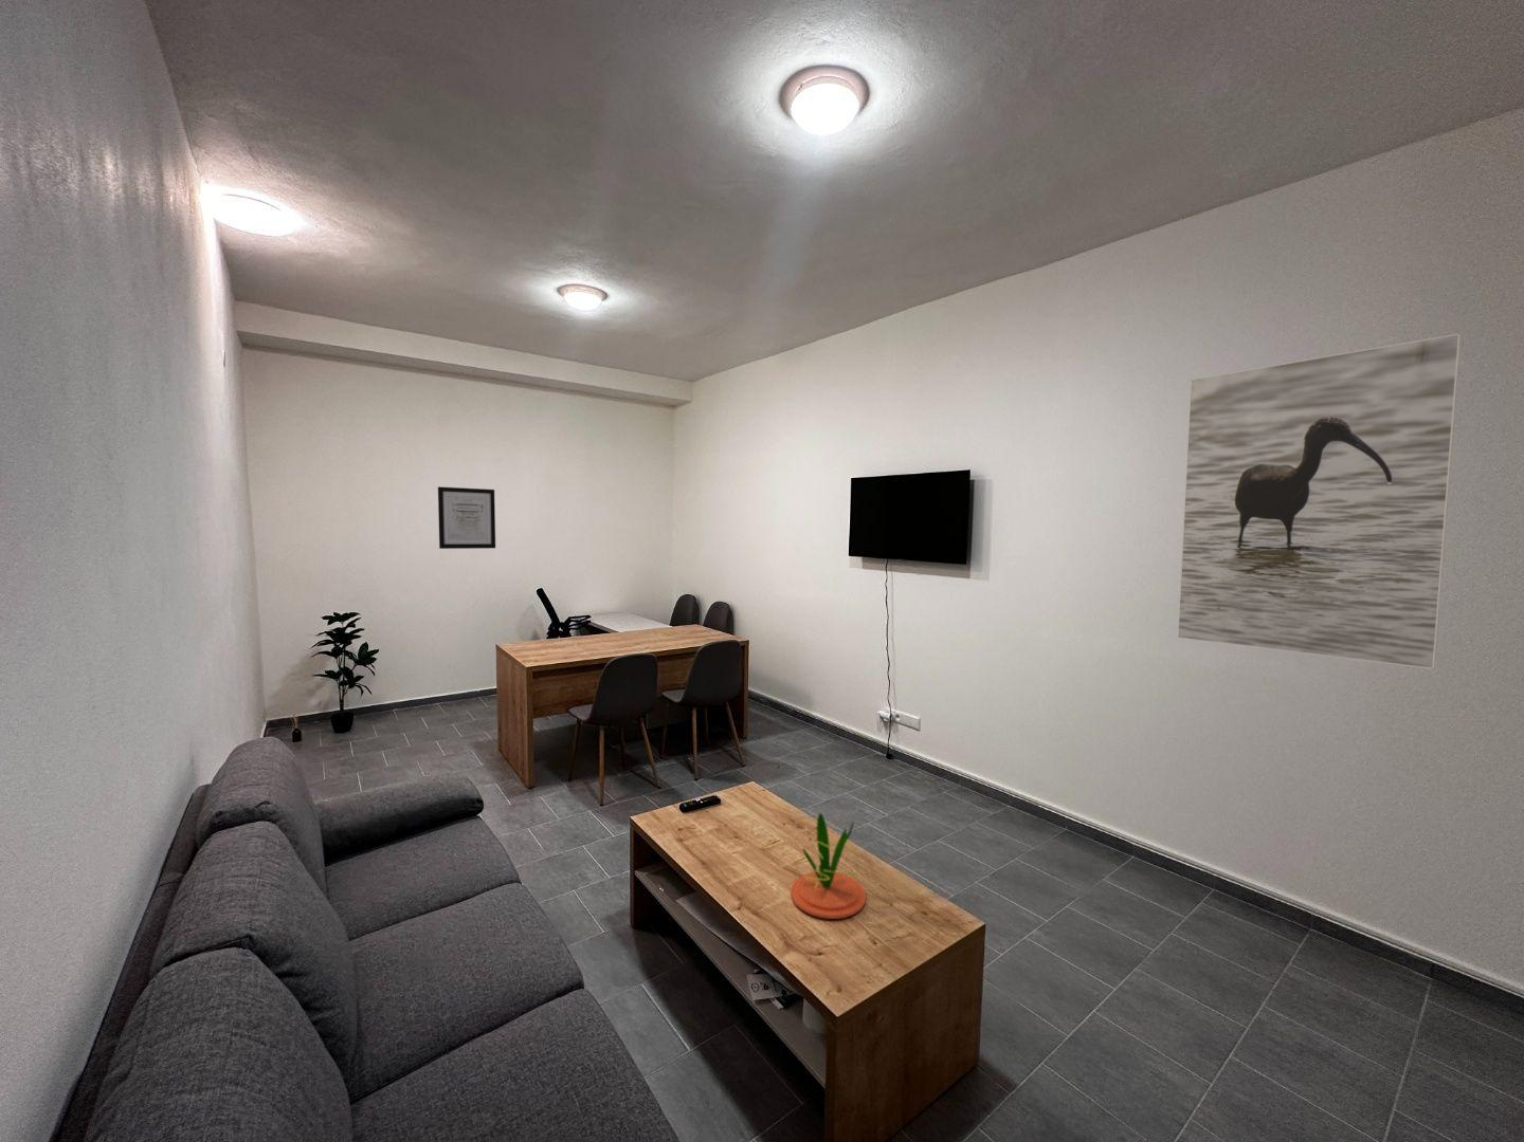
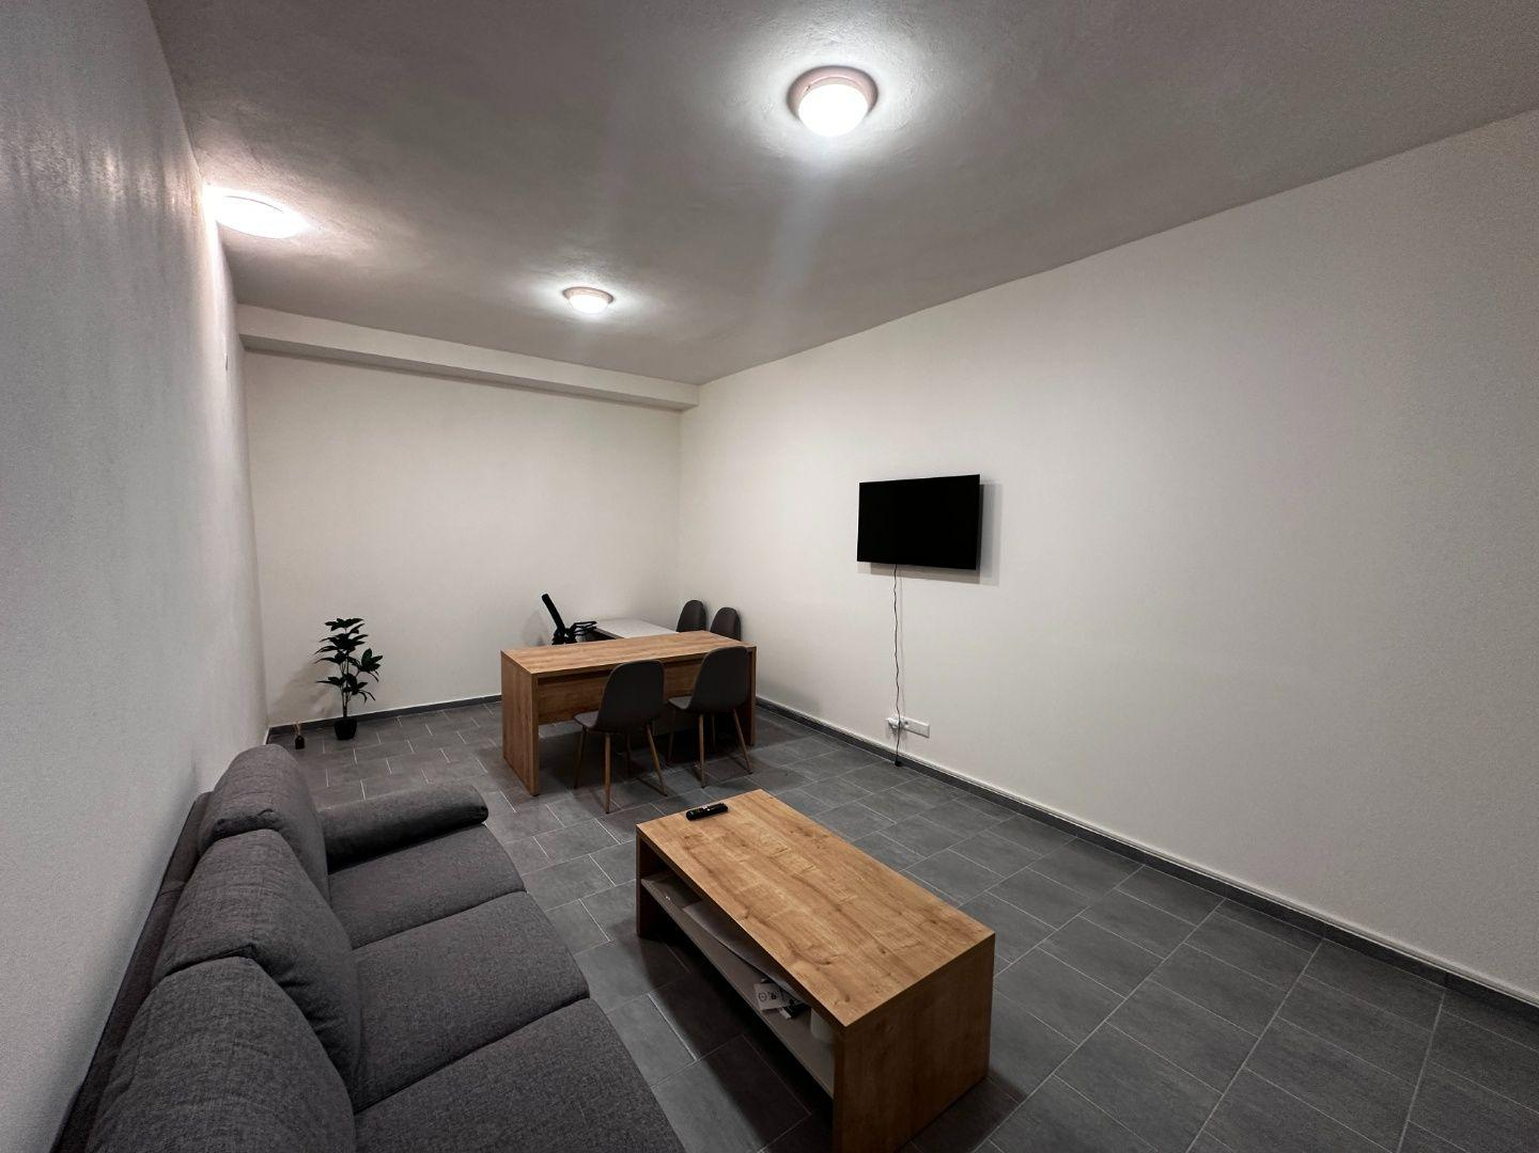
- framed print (1298, 507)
- plant (828, 853)
- wall art (467, 518)
